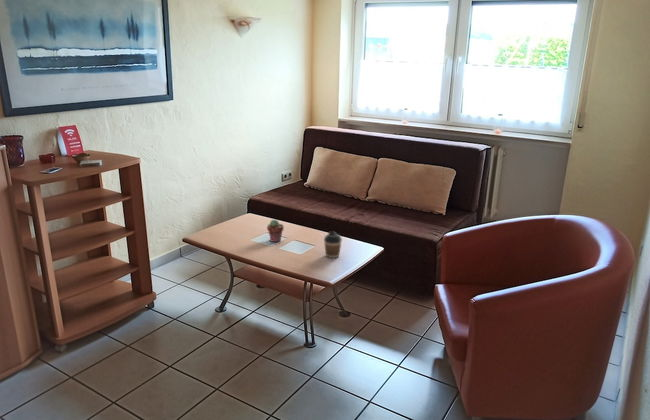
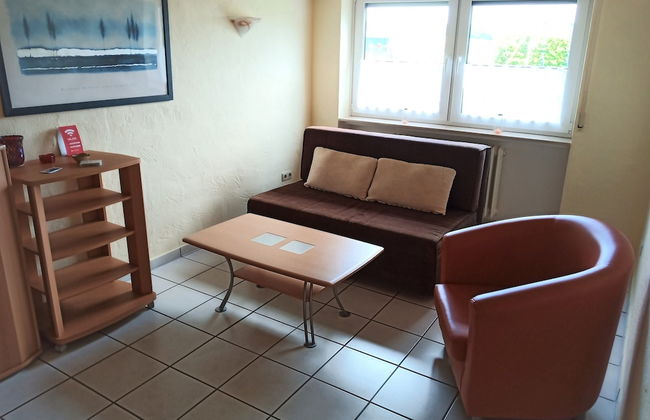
- potted succulent (275, 229)
- coffee cup (332, 244)
